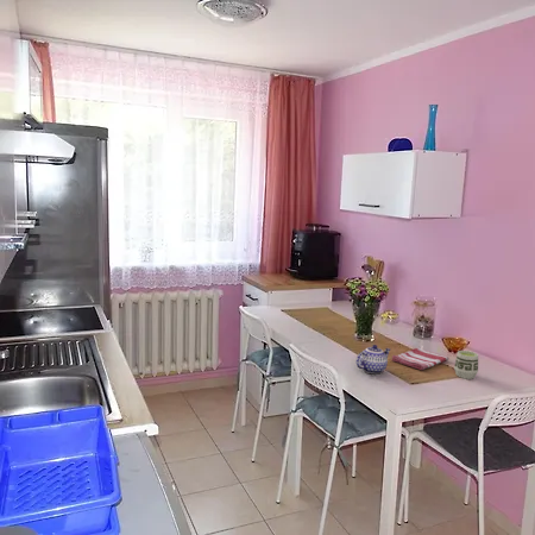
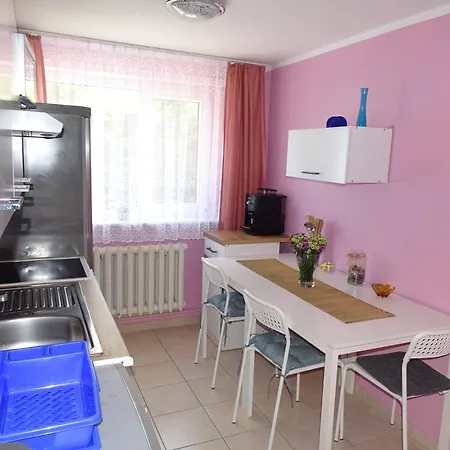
- dish towel (420, 358)
- cup (466, 364)
- teapot (373, 358)
